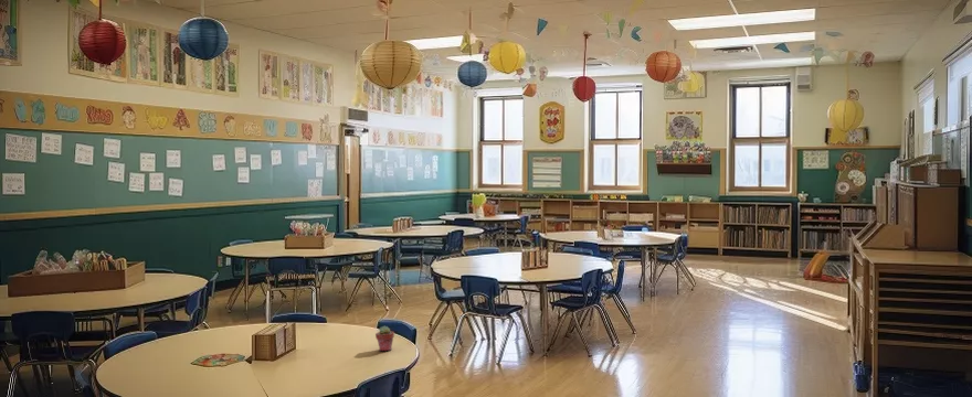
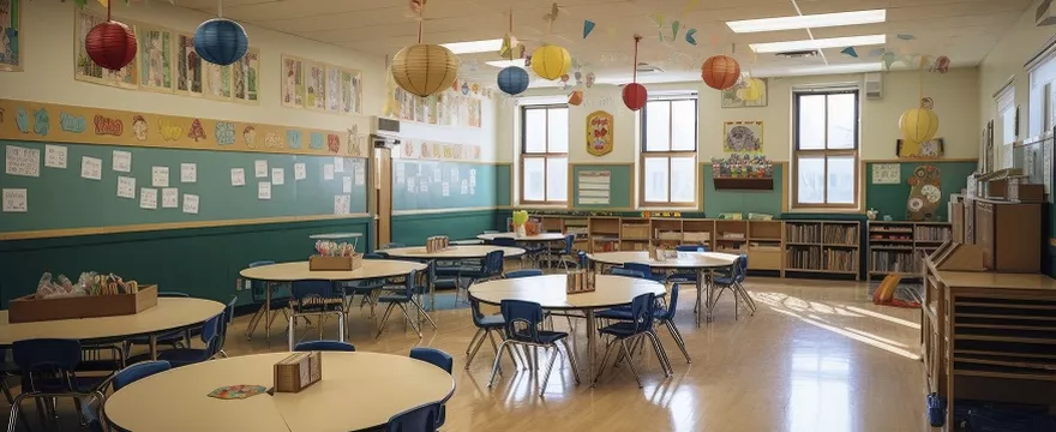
- potted succulent (384, 337)
